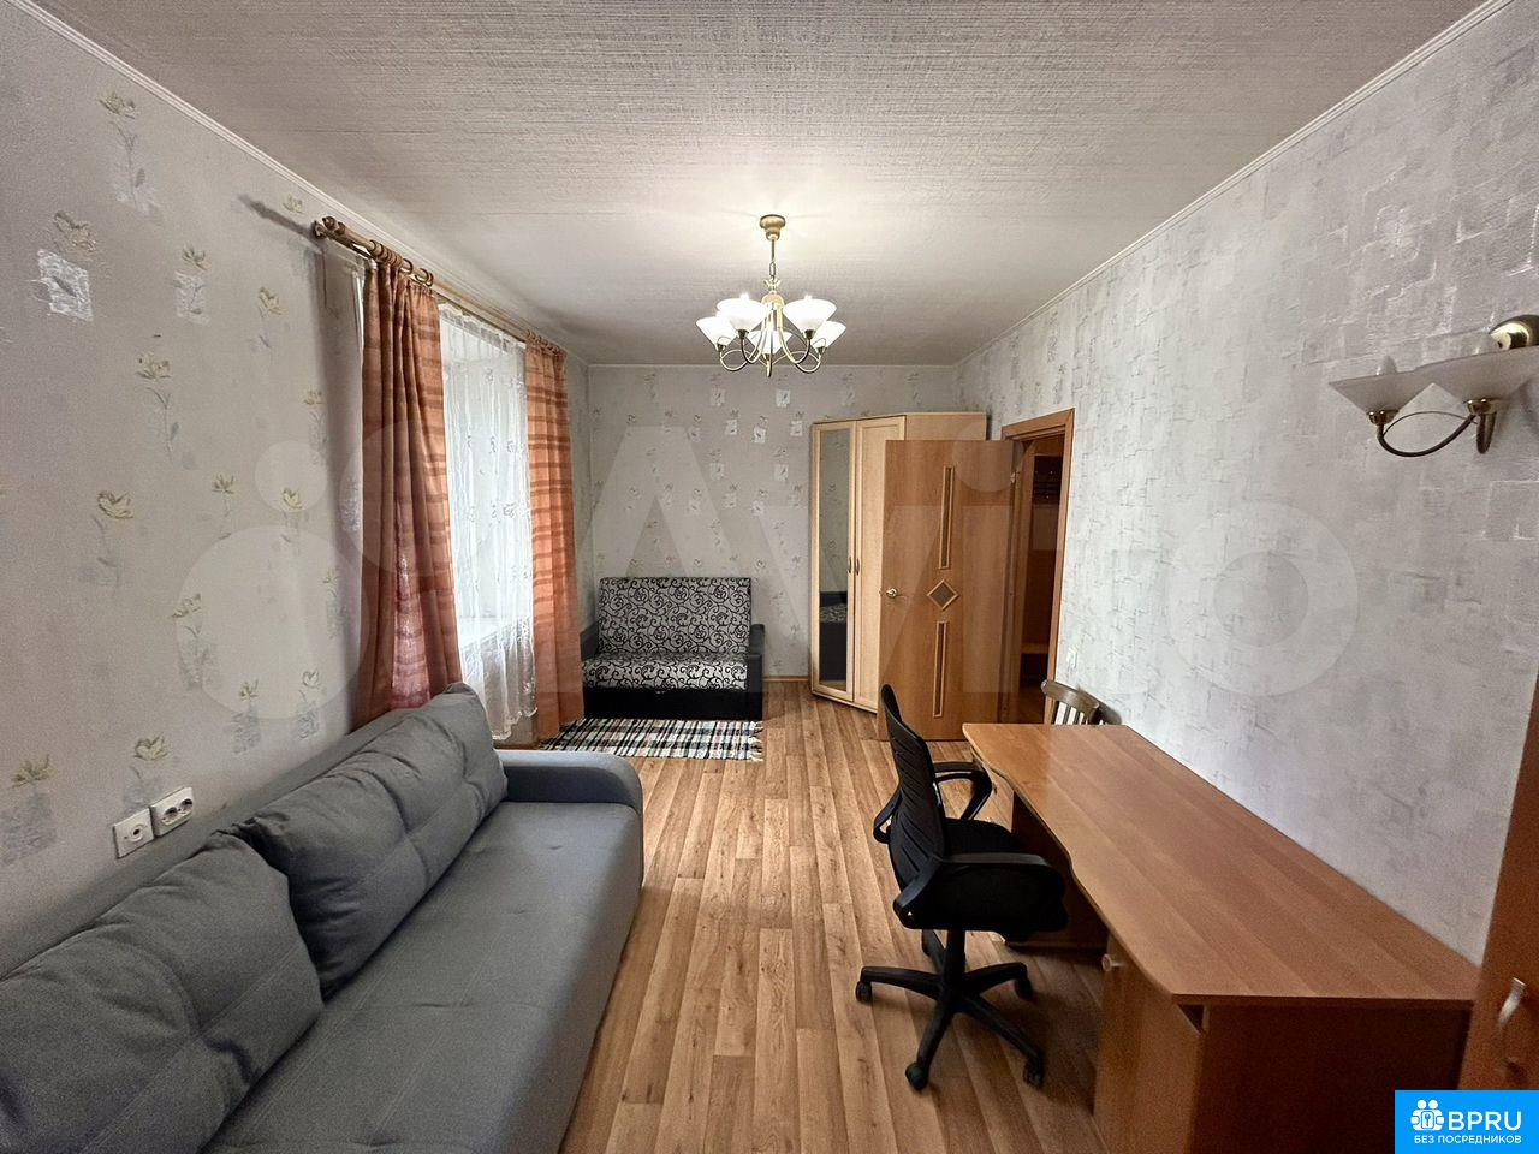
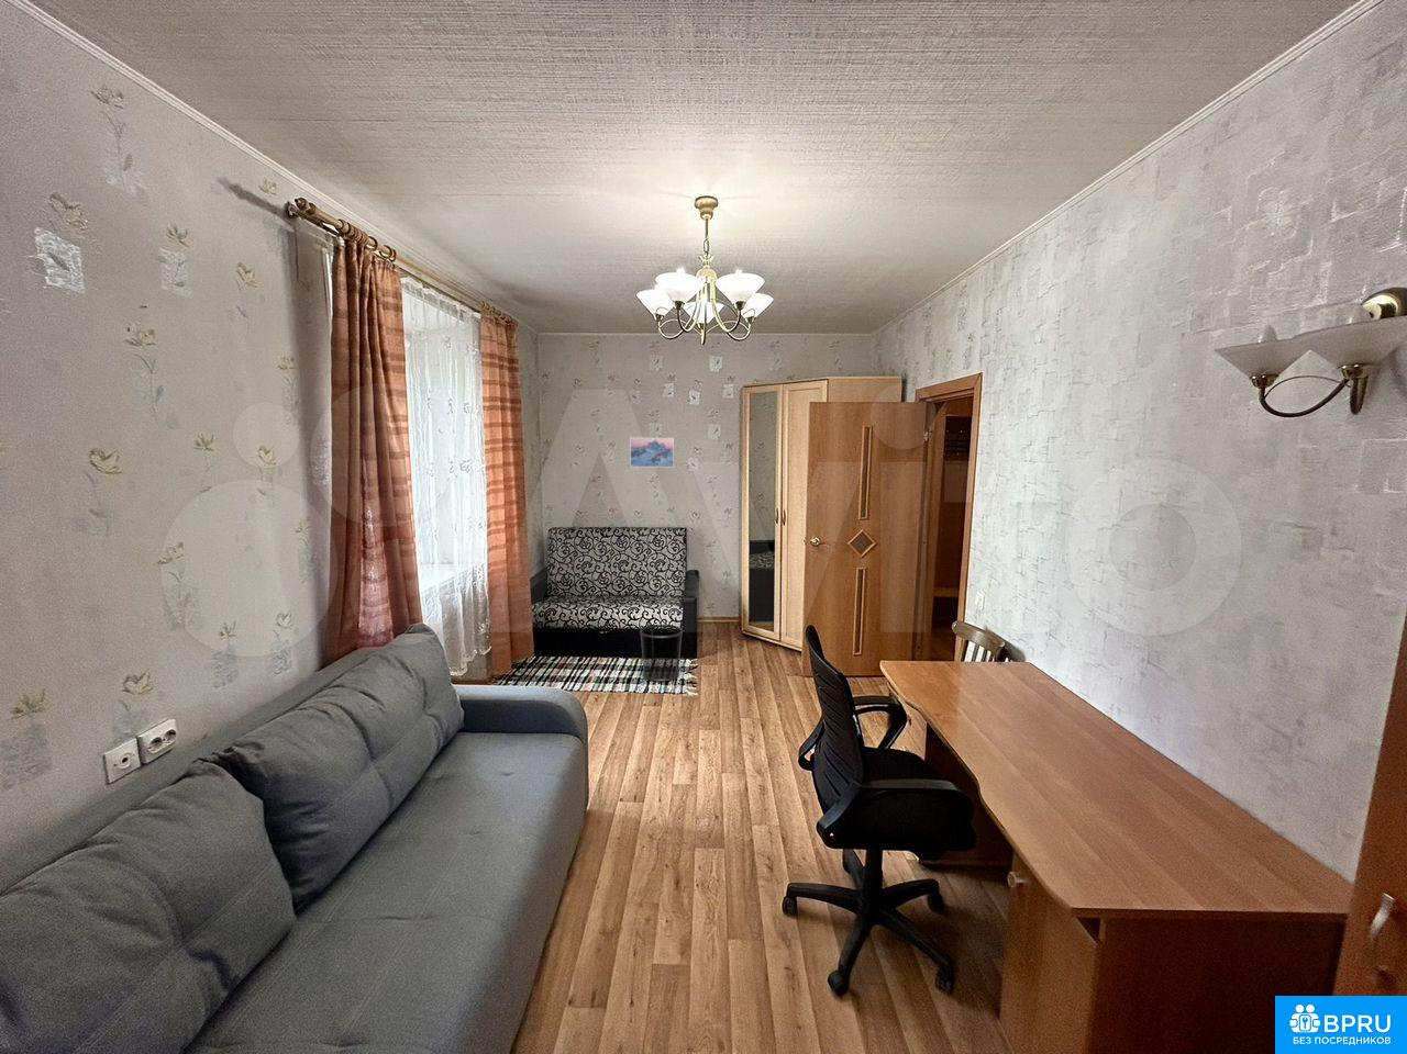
+ waste bin (661, 652)
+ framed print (651, 453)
